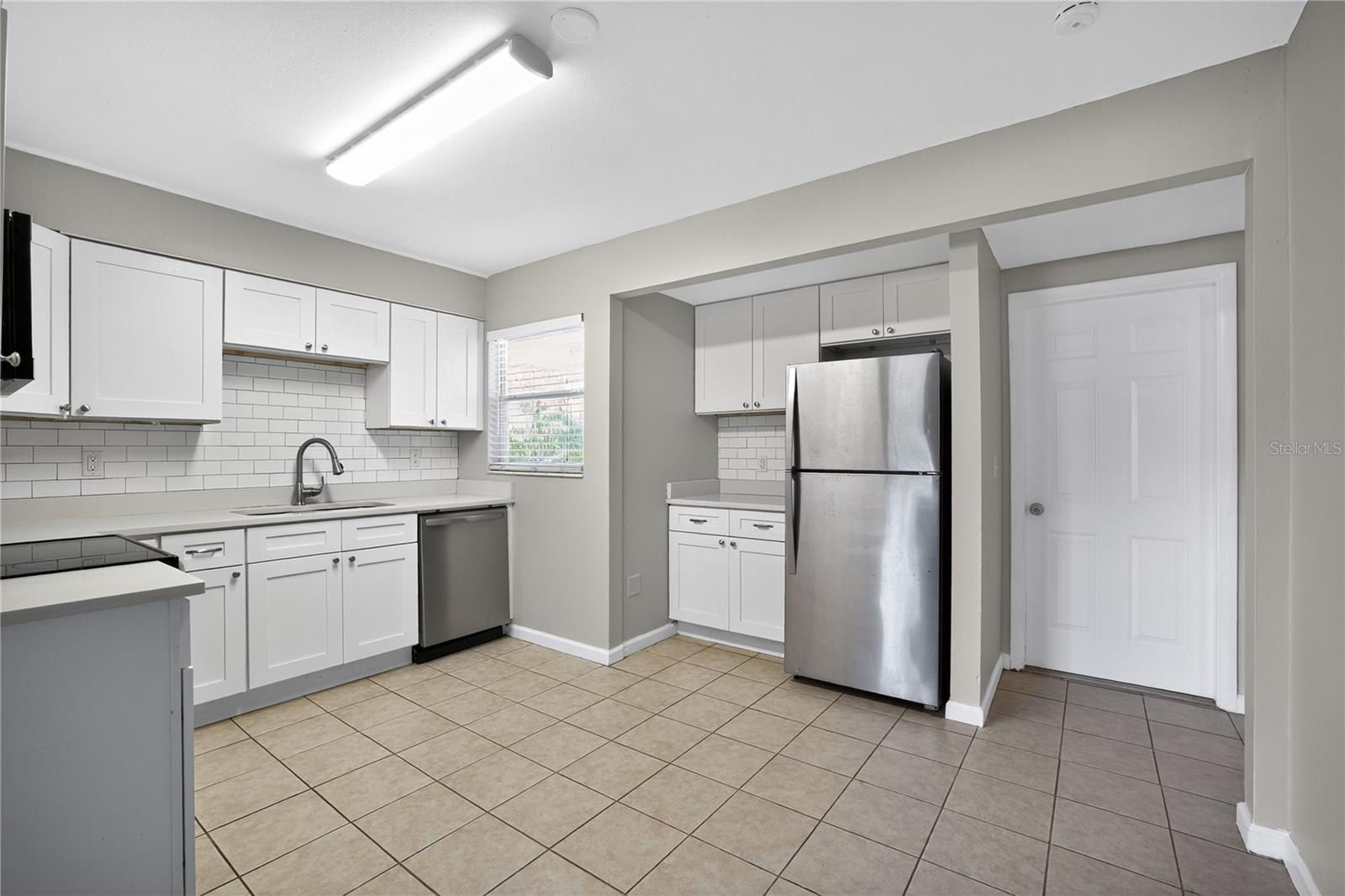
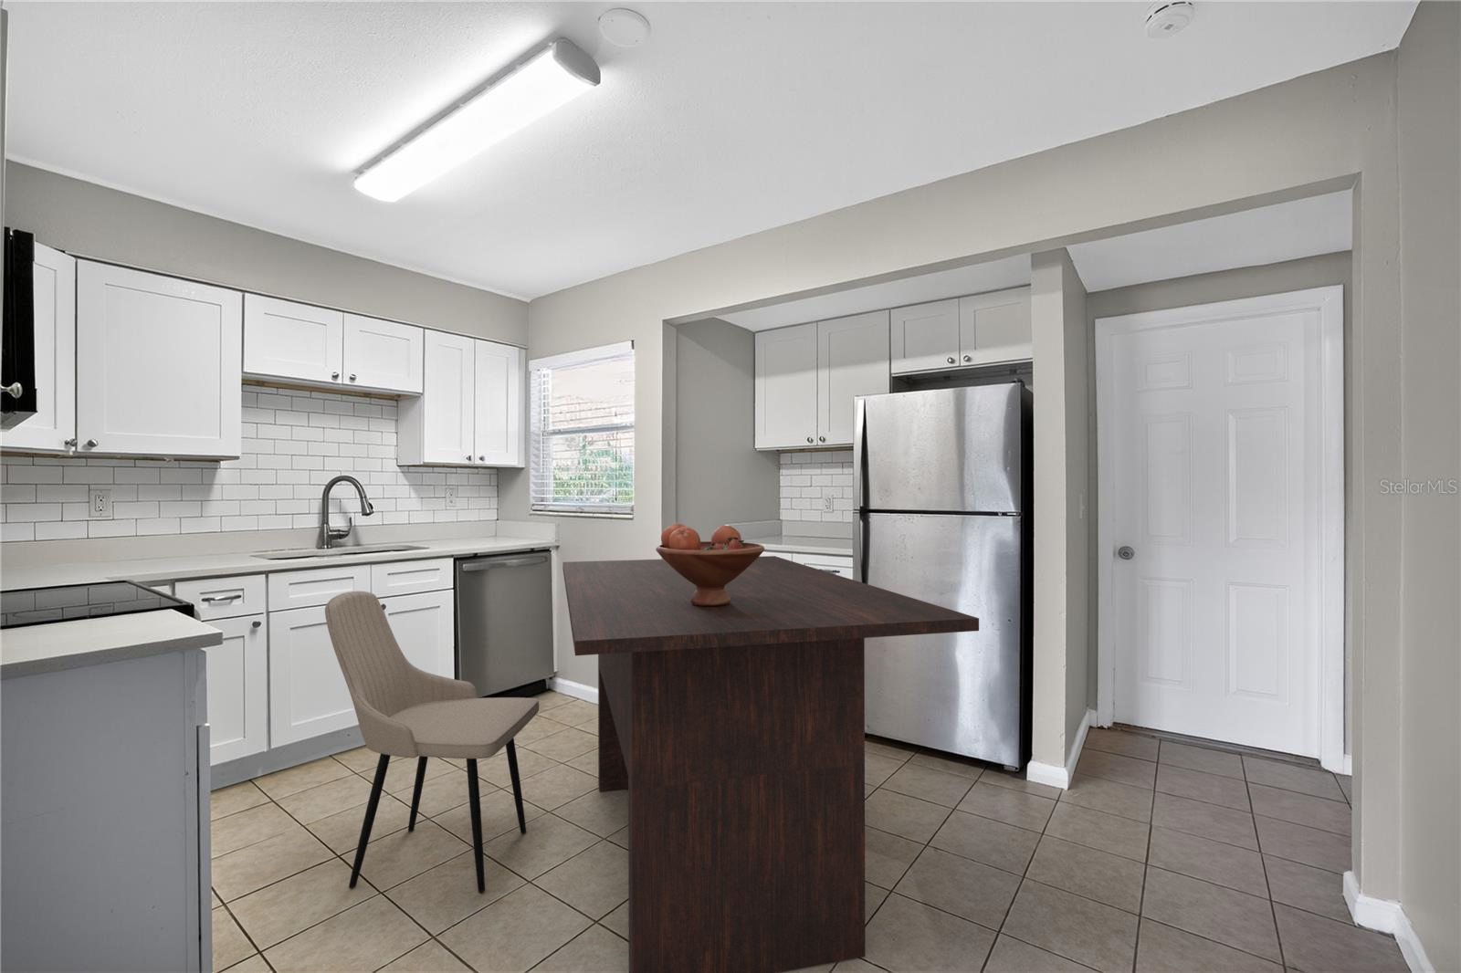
+ fruit bowl (710, 563)
+ dining table (714, 716)
+ dining chair (431, 724)
